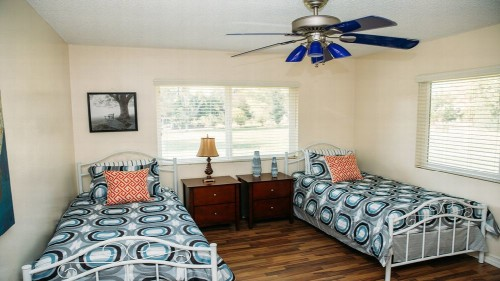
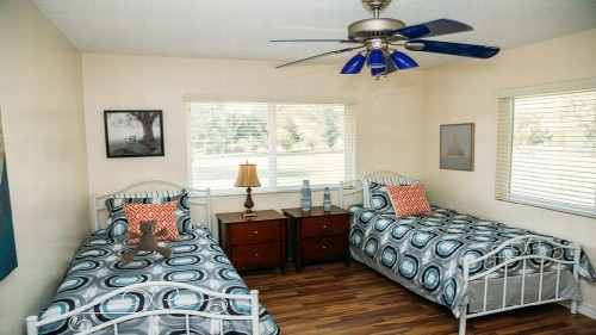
+ stuffed bear (147, 240)
+ wall art (455, 147)
